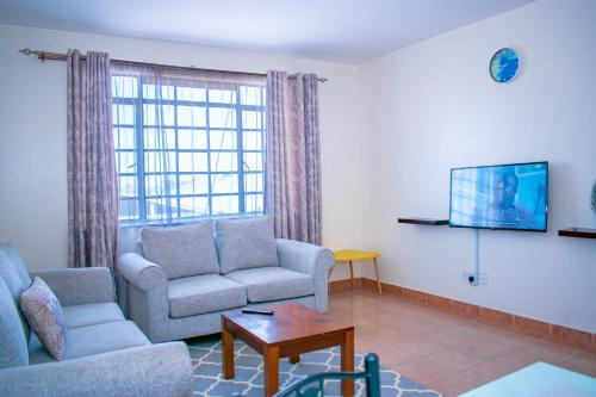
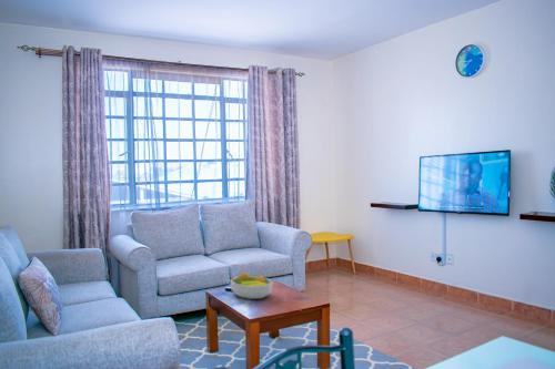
+ fruit bowl (251, 285)
